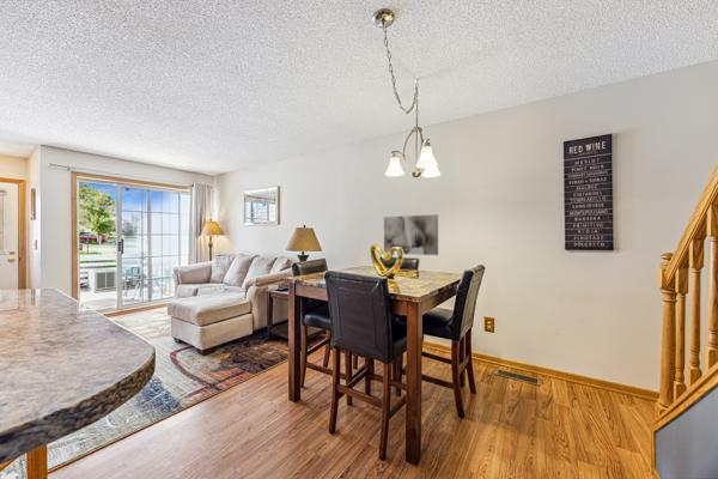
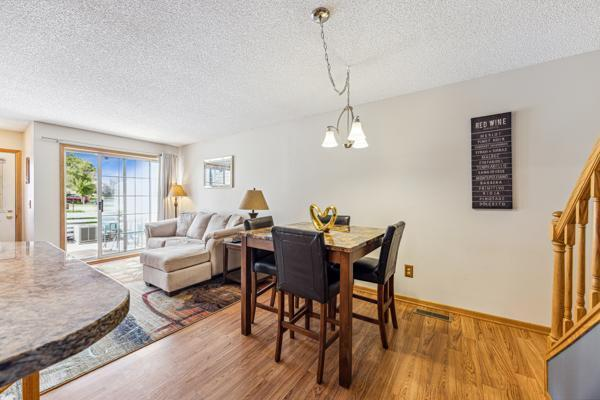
- wall art (409, 235)
